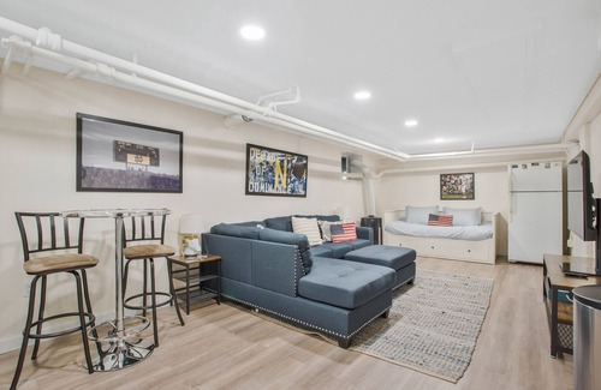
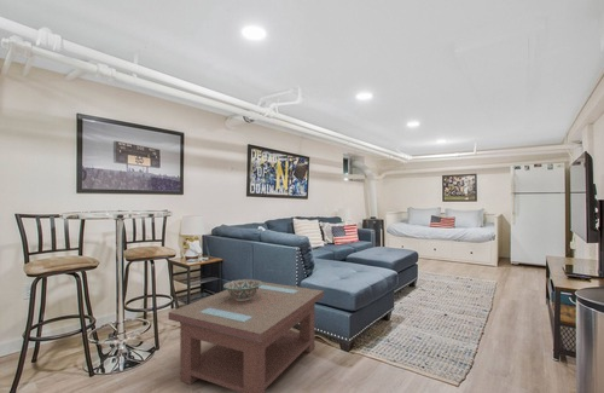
+ coffee table (254, 330)
+ decorative bowl (243, 290)
